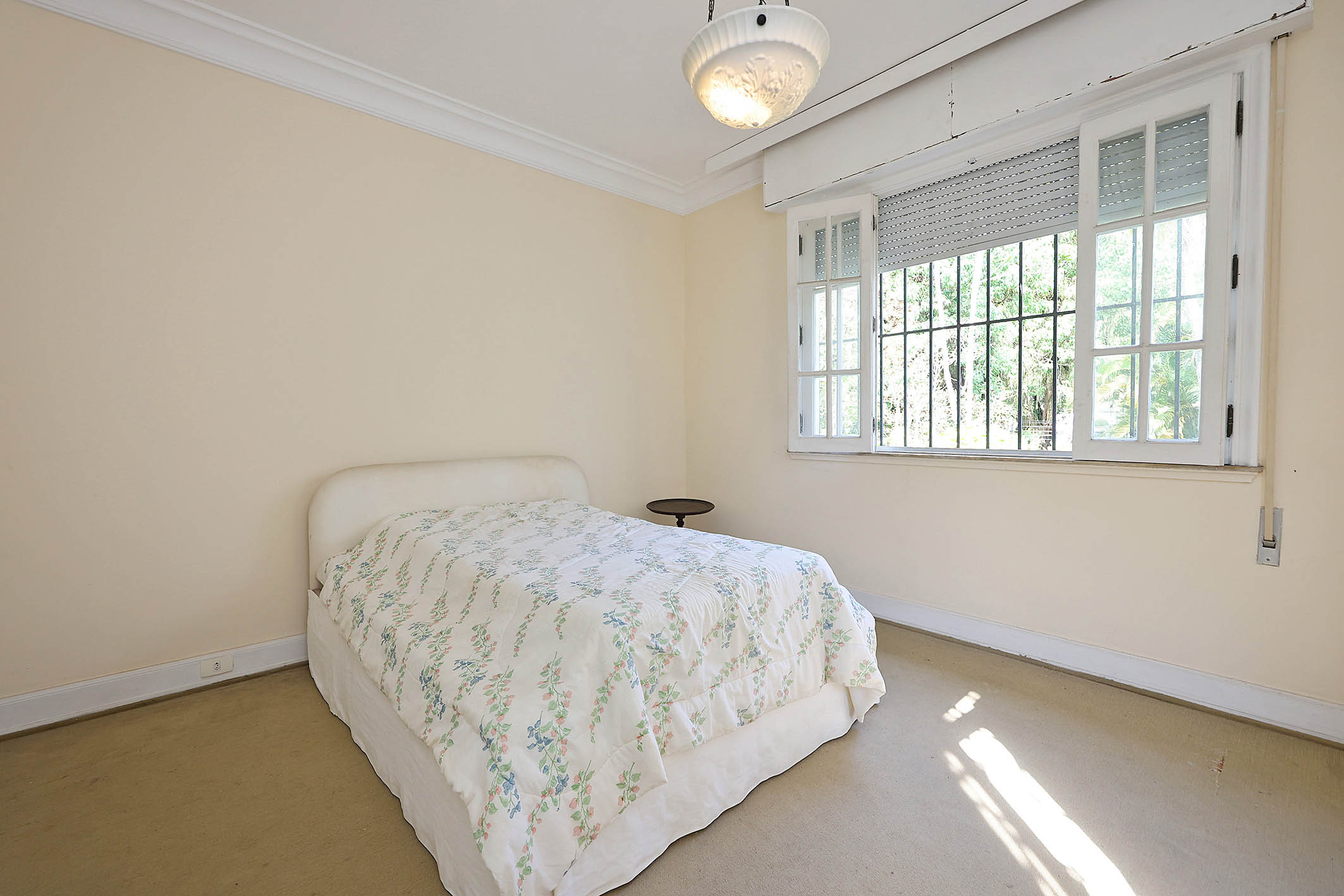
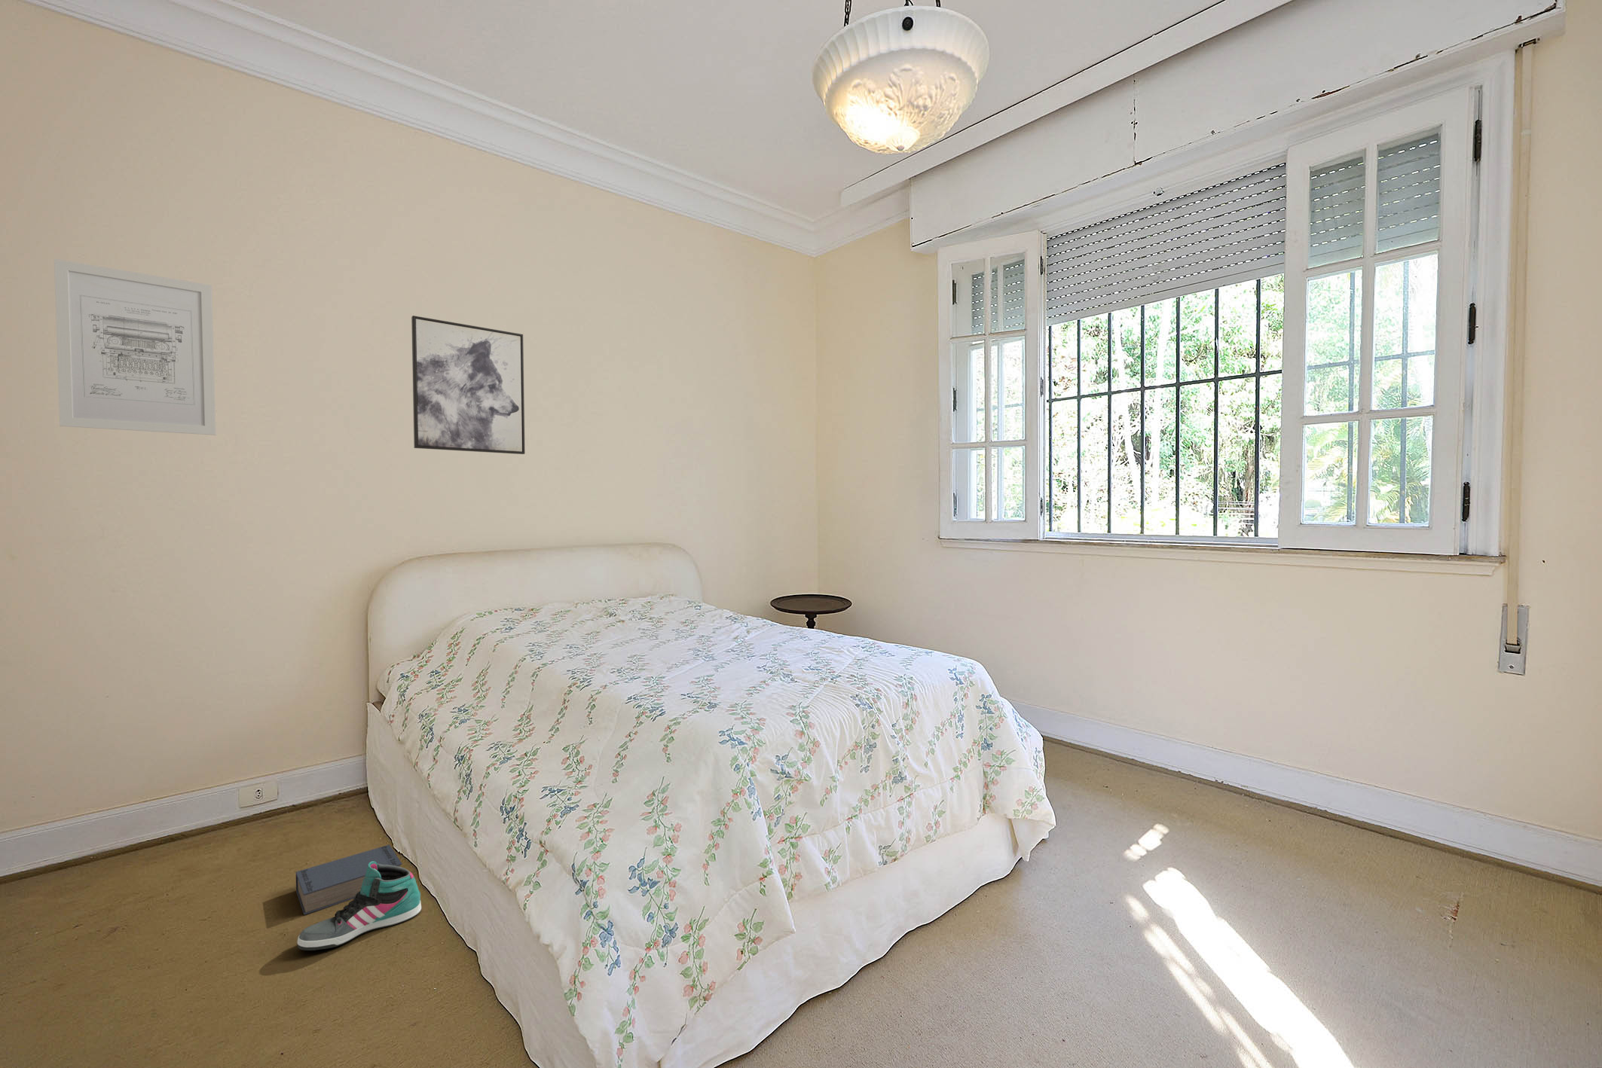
+ wall art (471, 389)
+ wall art (139, 352)
+ book (349, 877)
+ sneaker (361, 899)
